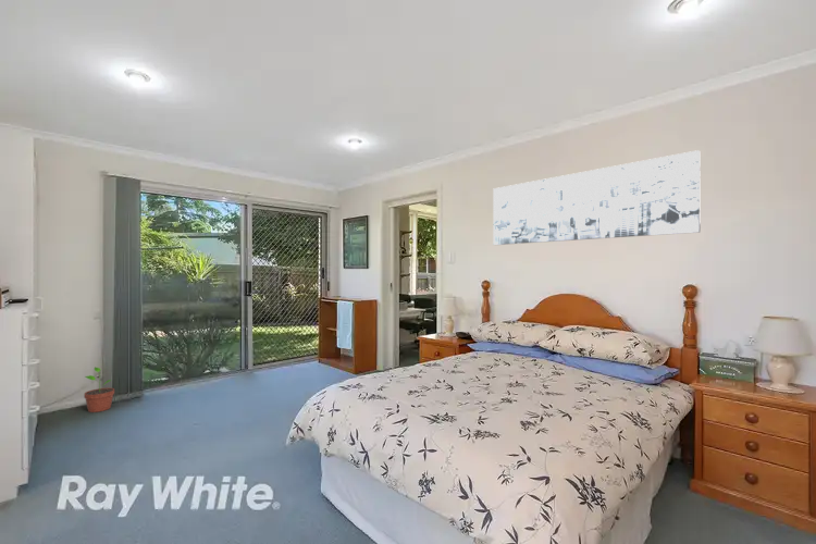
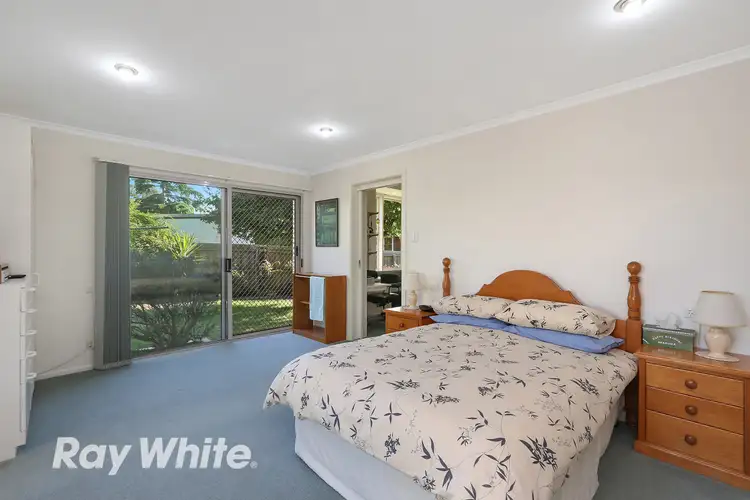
- wall art (578, 206)
- potted plant (99, 388)
